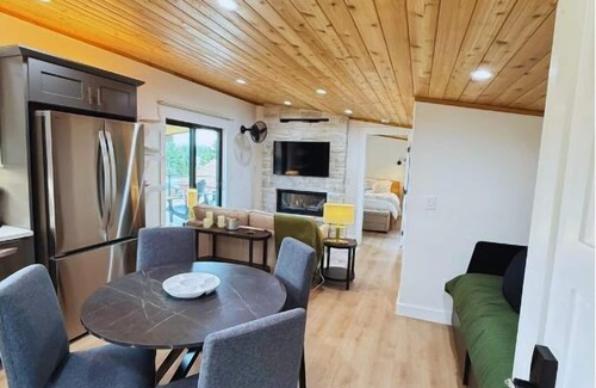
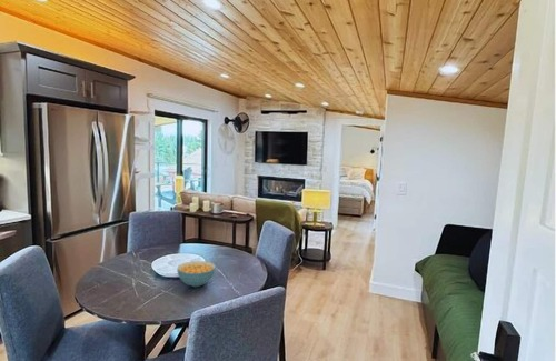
+ cereal bowl (196, 275)
